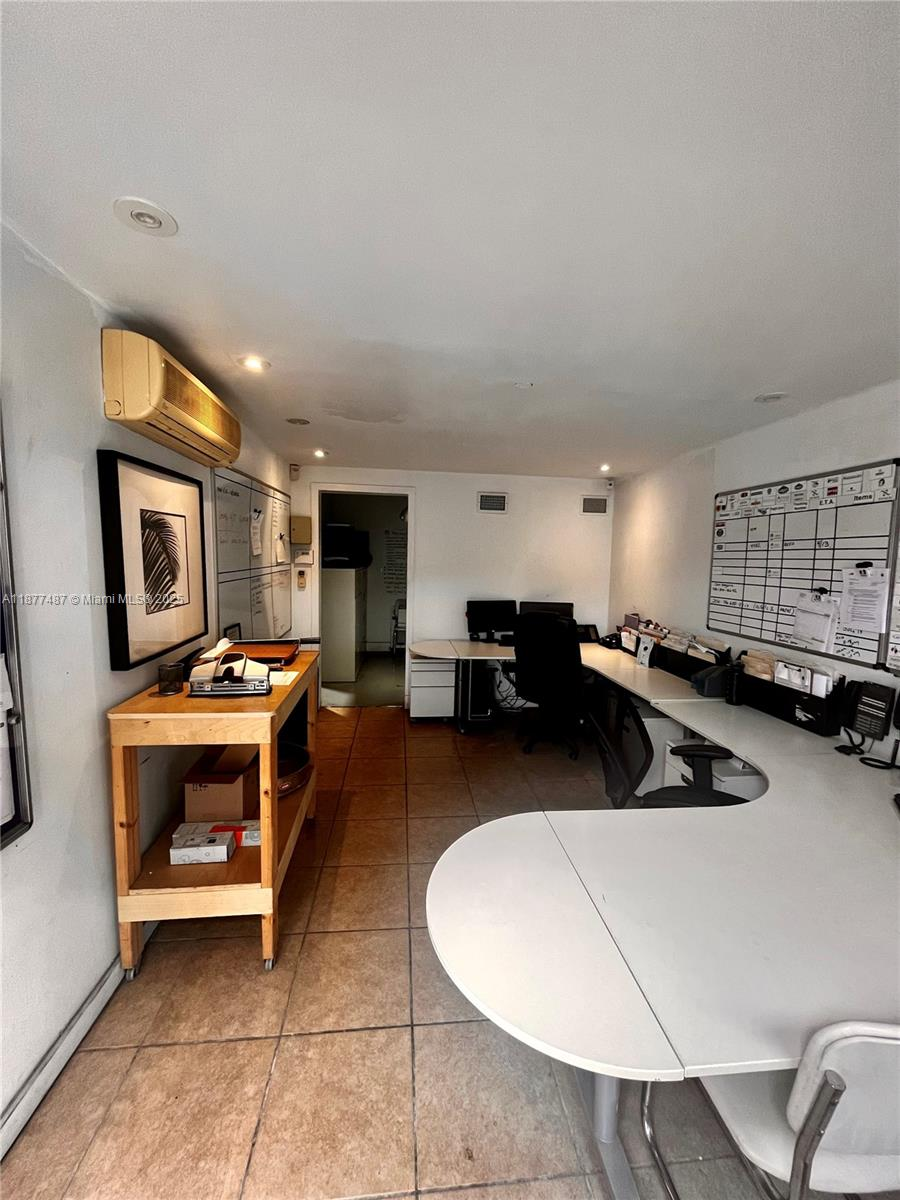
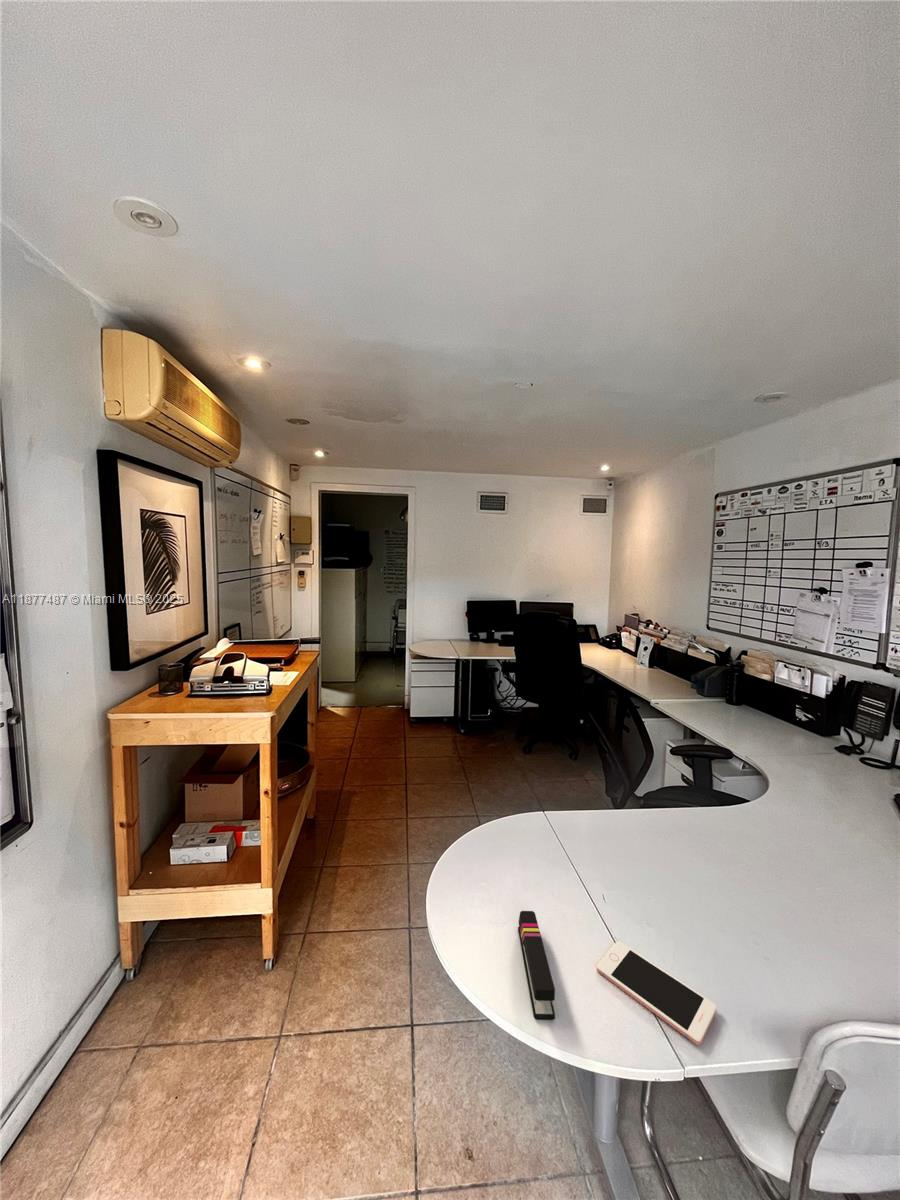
+ stapler (534, 956)
+ cell phone (653, 987)
